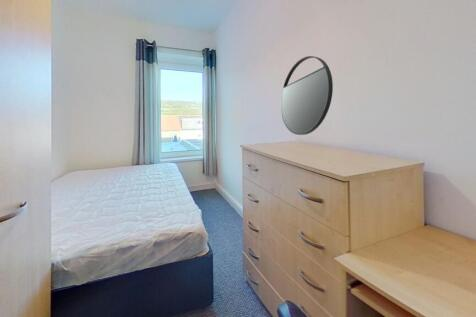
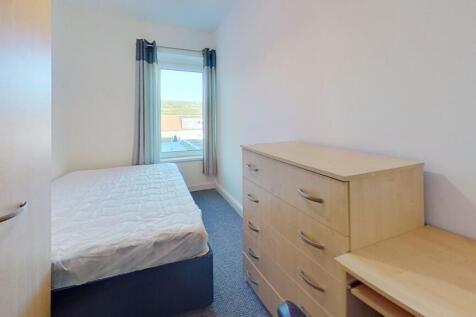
- home mirror (302, 97)
